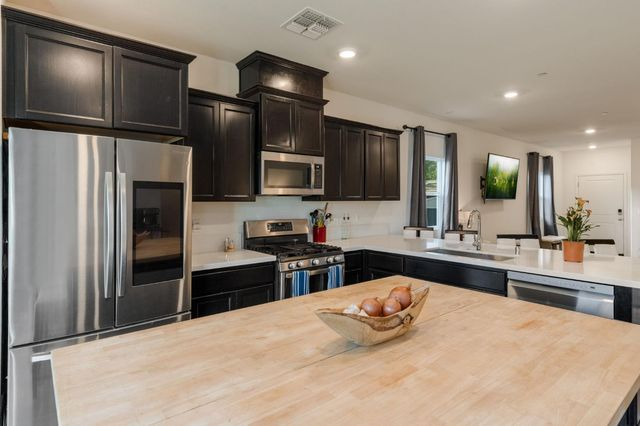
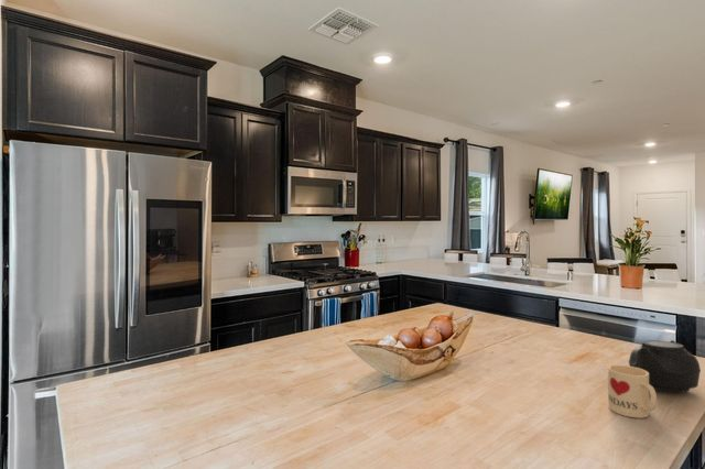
+ teapot (660, 366)
+ mug (633, 392)
